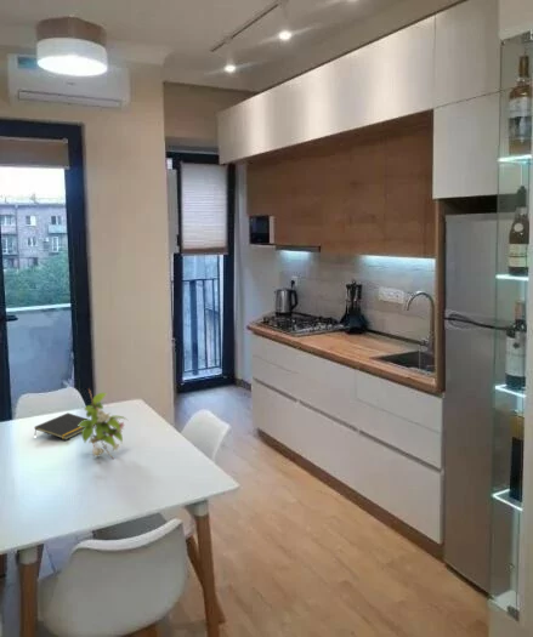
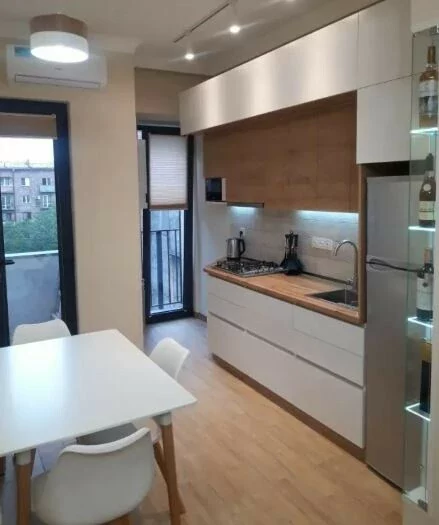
- notepad (67, 425)
- plant (104, 422)
